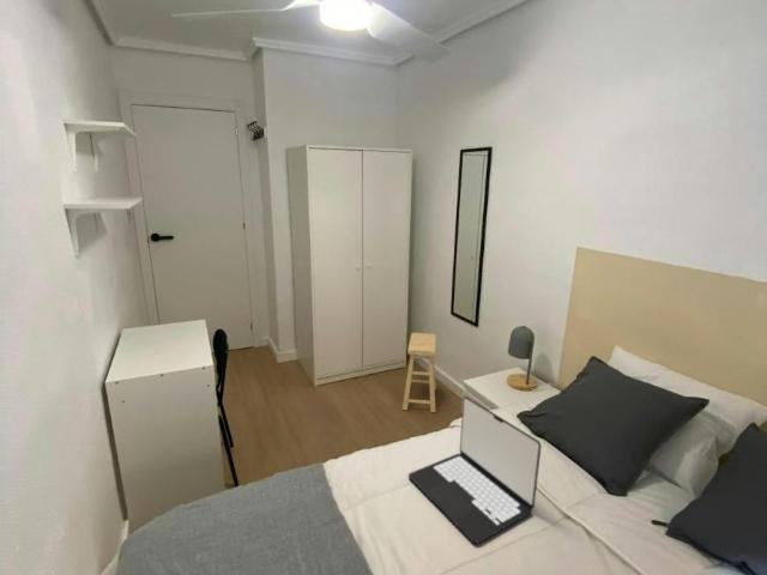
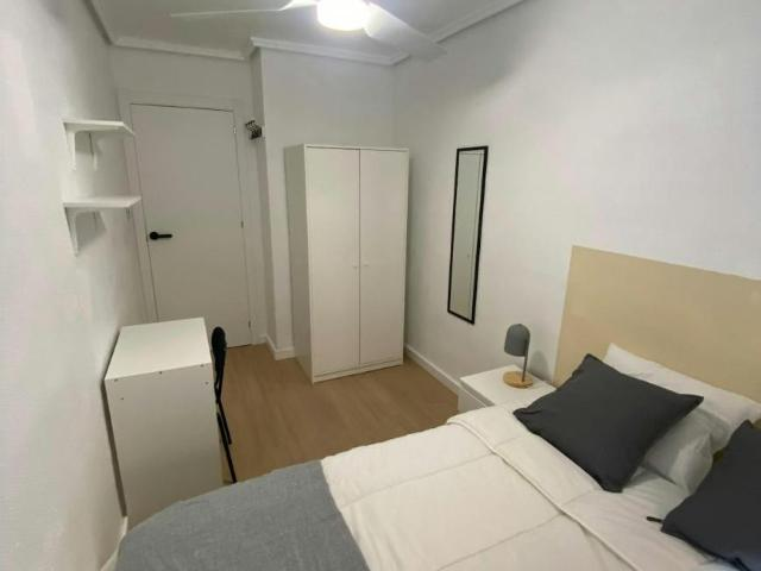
- footstool (421, 373)
- laptop (469, 460)
